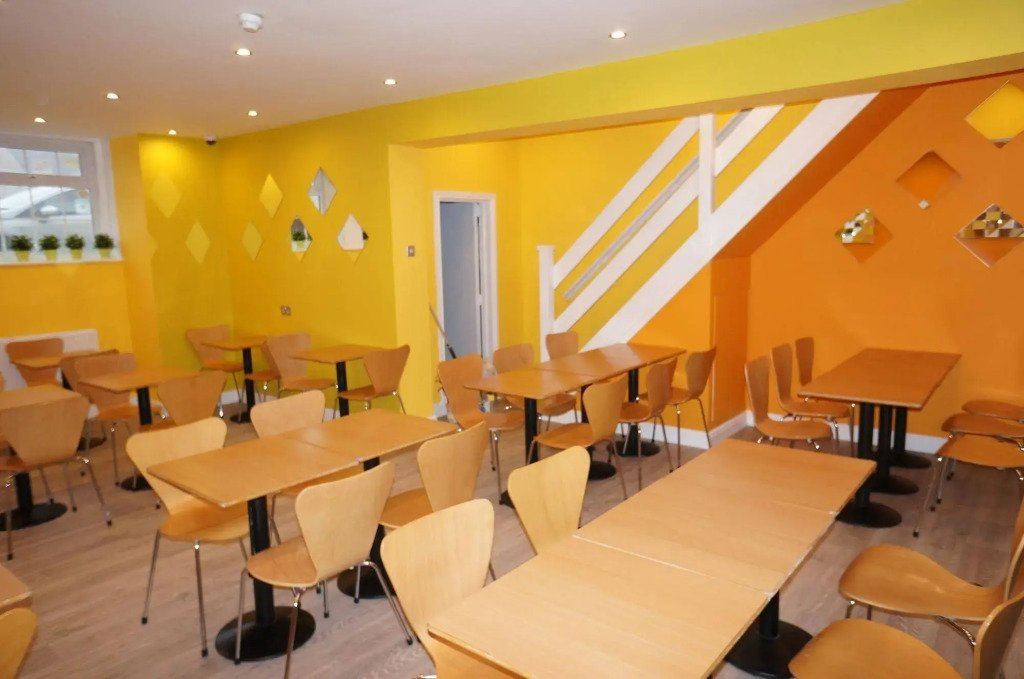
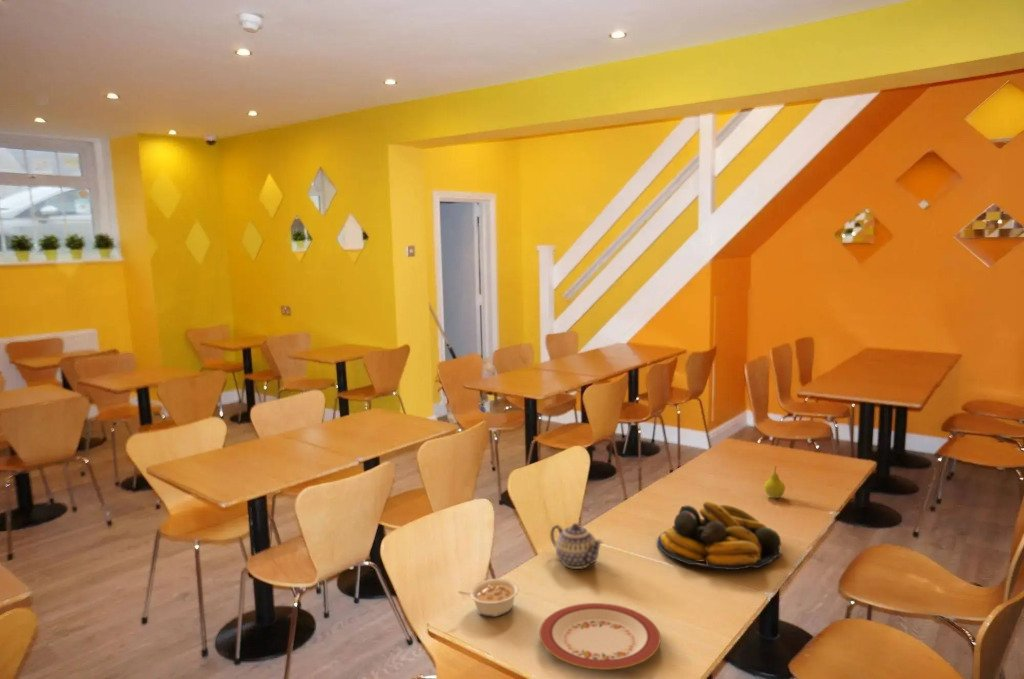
+ fruit (774, 481)
+ teapot (576, 543)
+ fruit bowl (716, 526)
+ plate (599, 637)
+ legume (493, 598)
